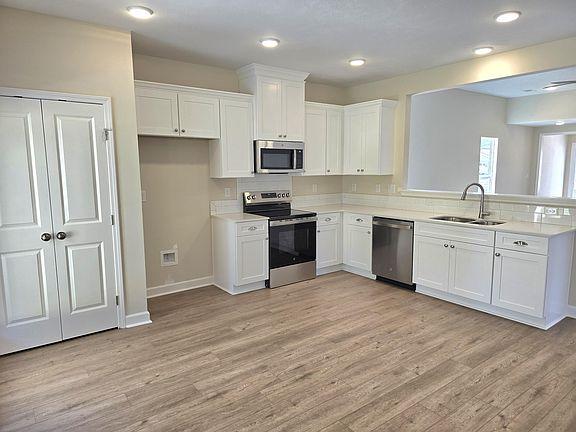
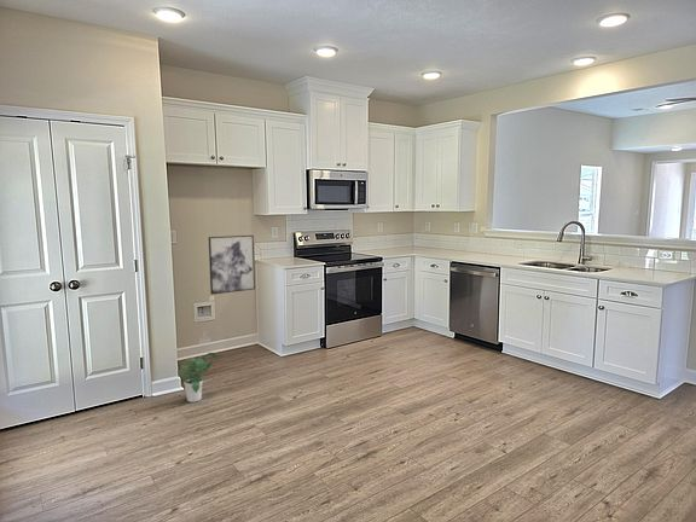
+ wall art (232, 263)
+ potted plant (197, 377)
